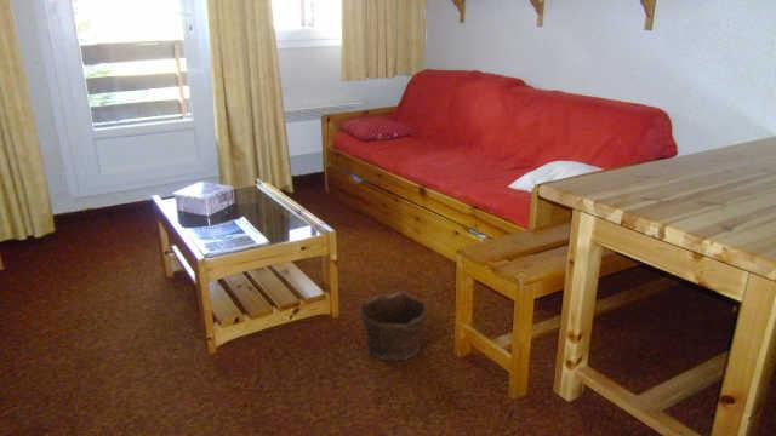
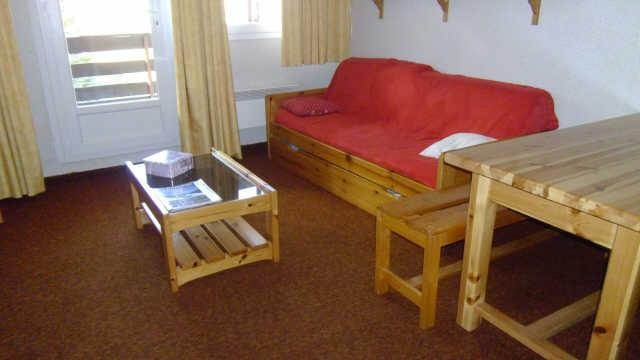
- clay pot (393, 317)
